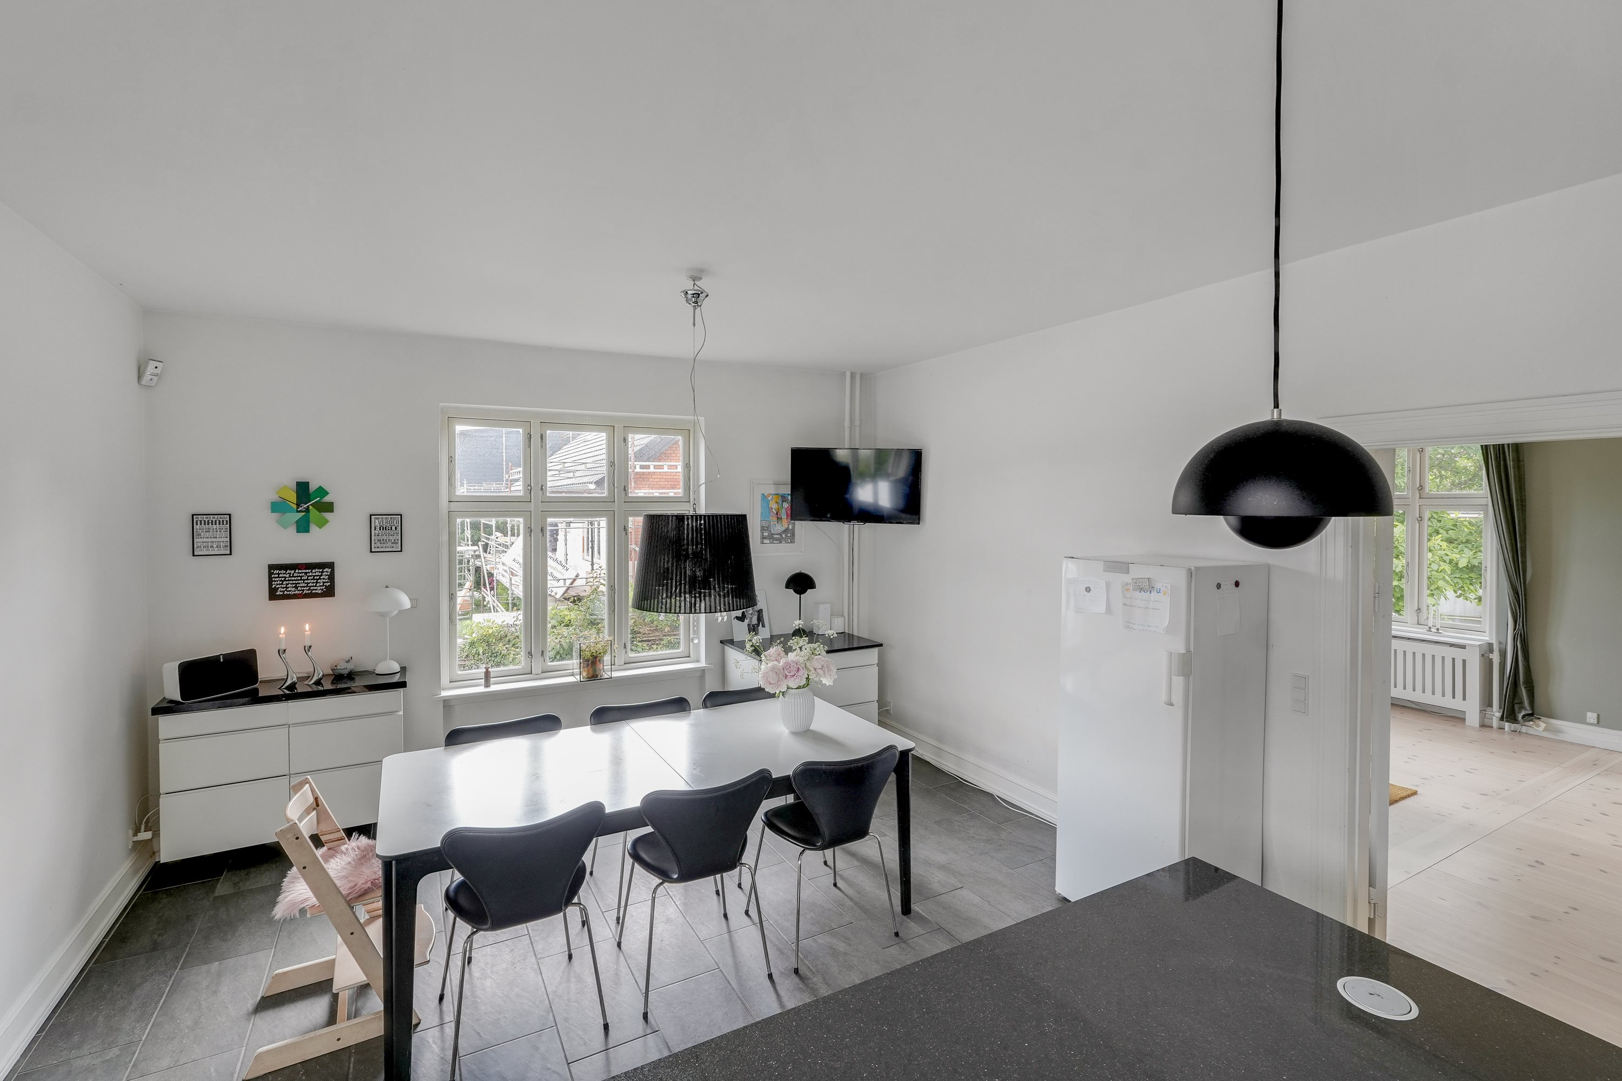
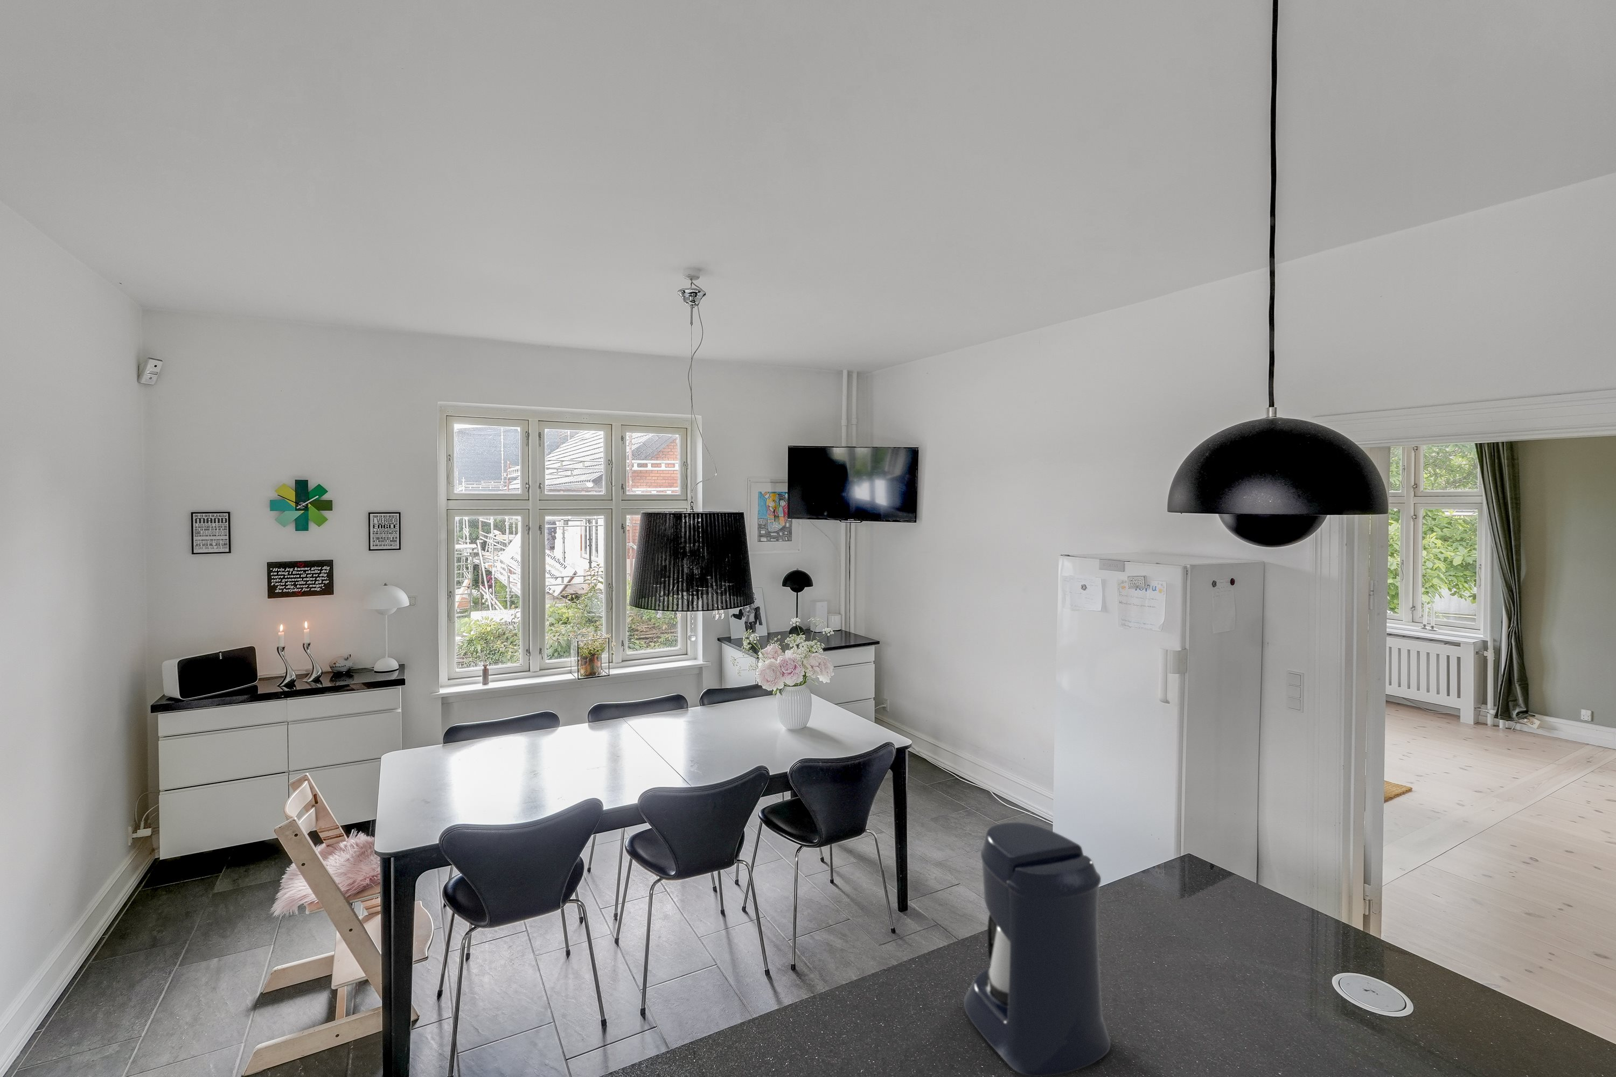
+ coffee maker (1030, 935)
